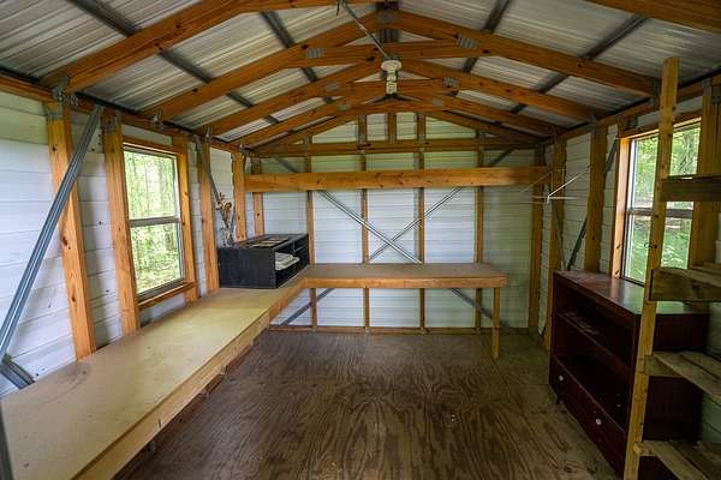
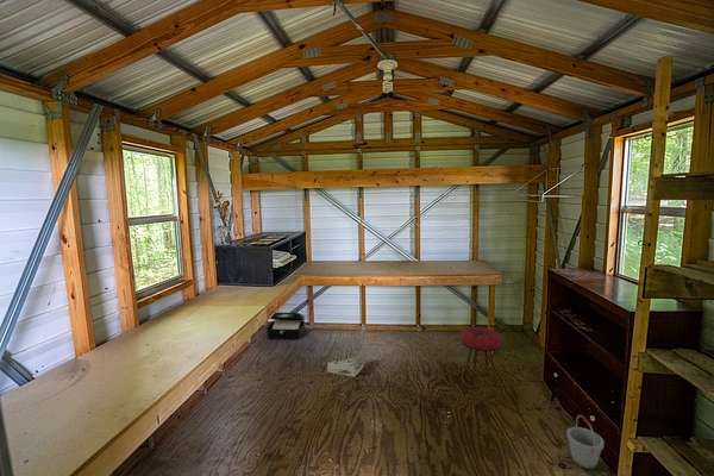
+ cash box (286, 322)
+ cardboard box (345, 359)
+ stool (476, 356)
+ bucket (584, 440)
